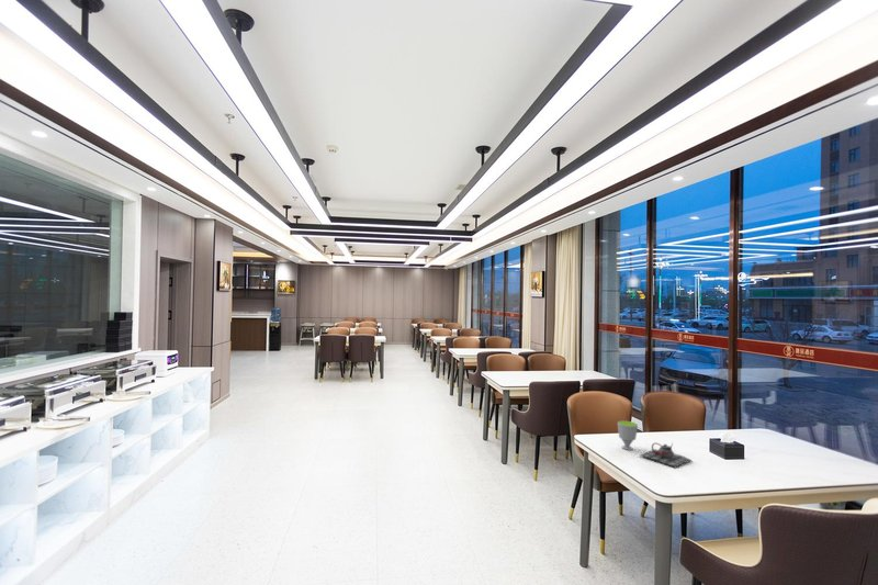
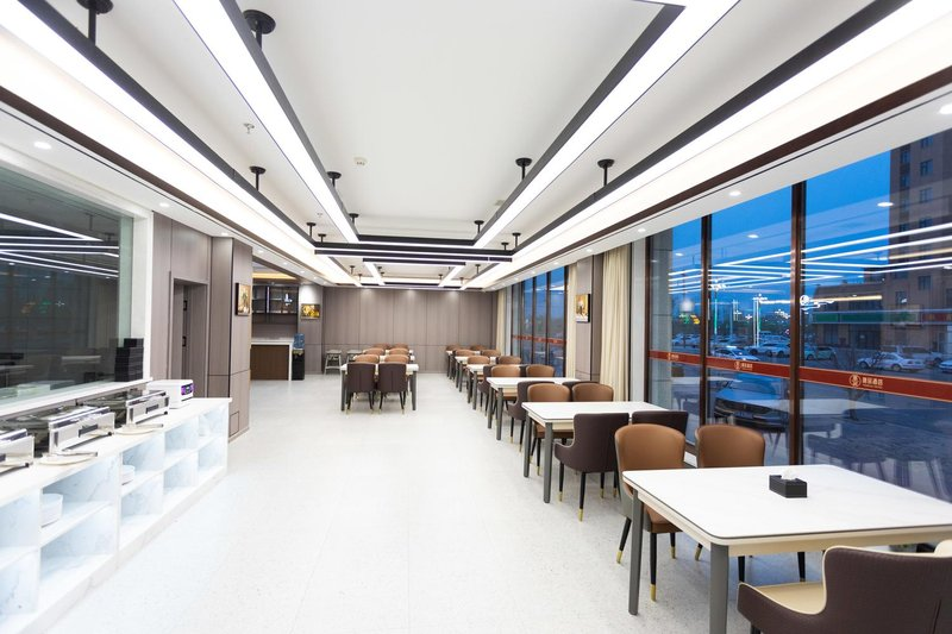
- teapot (665, 451)
- cup (627, 436)
